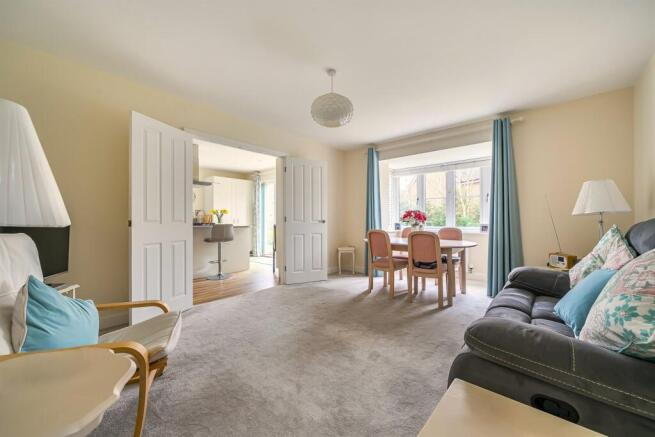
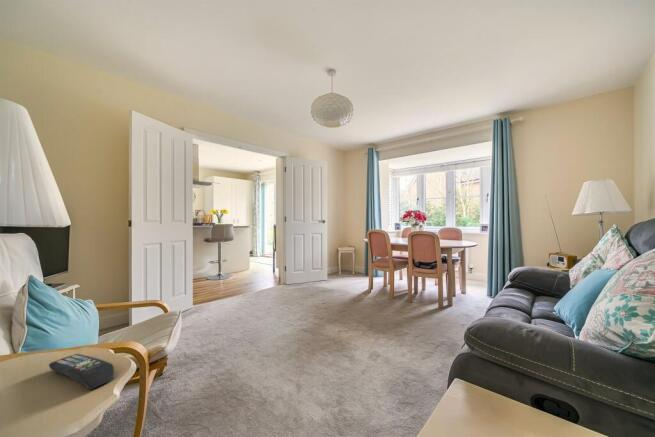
+ remote control (81, 367)
